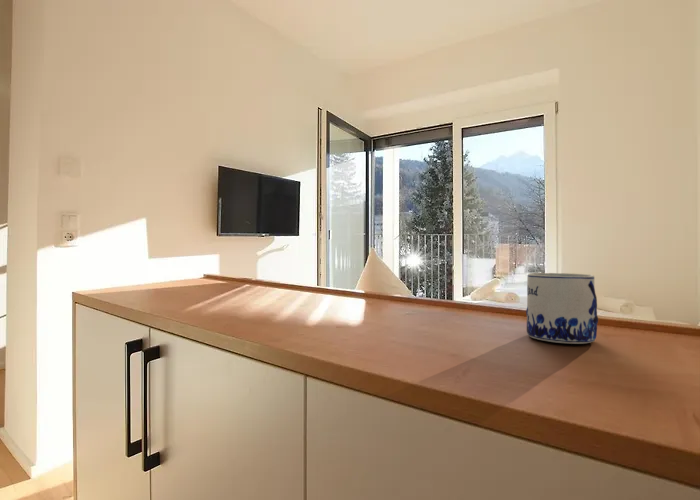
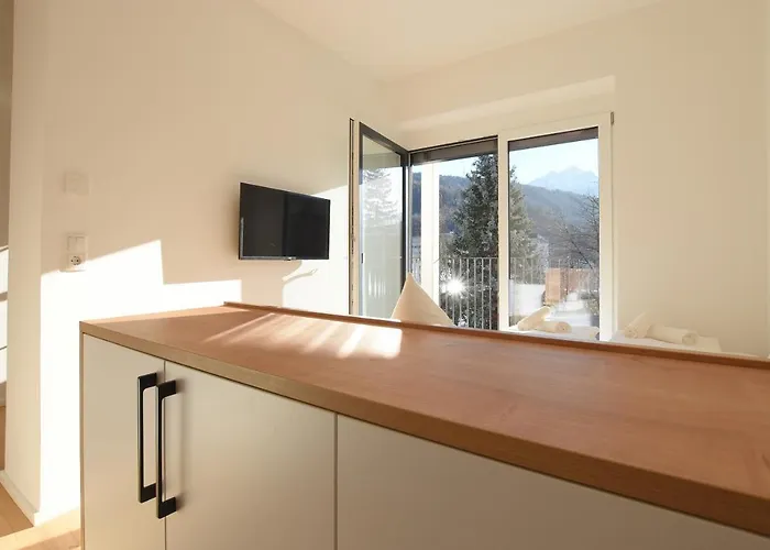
- mug (558, 304)
